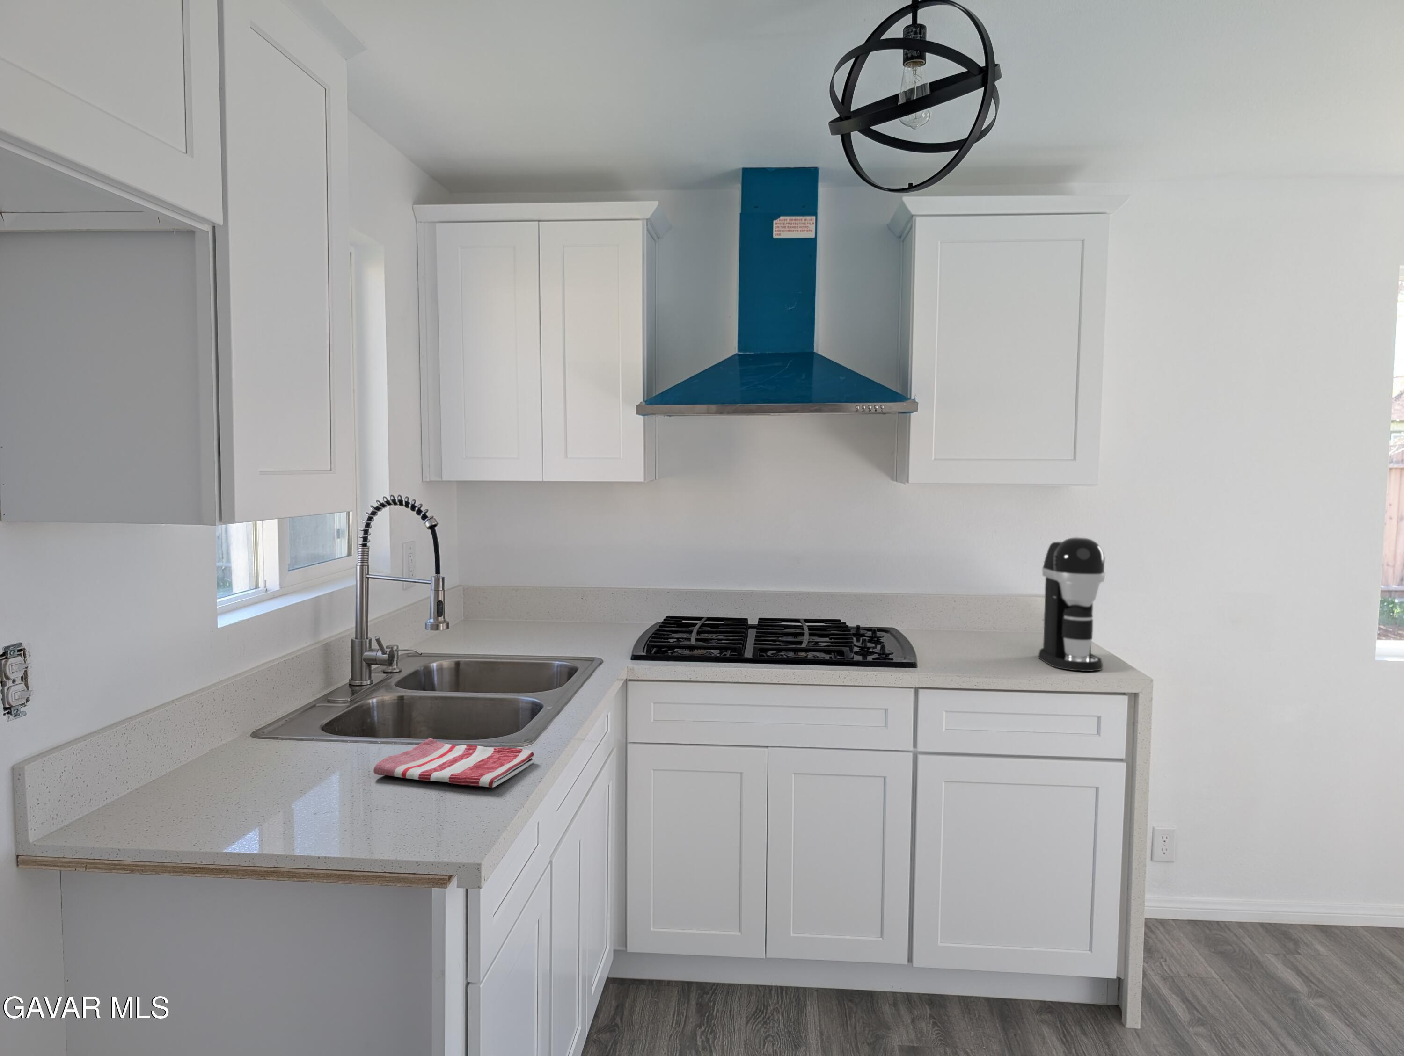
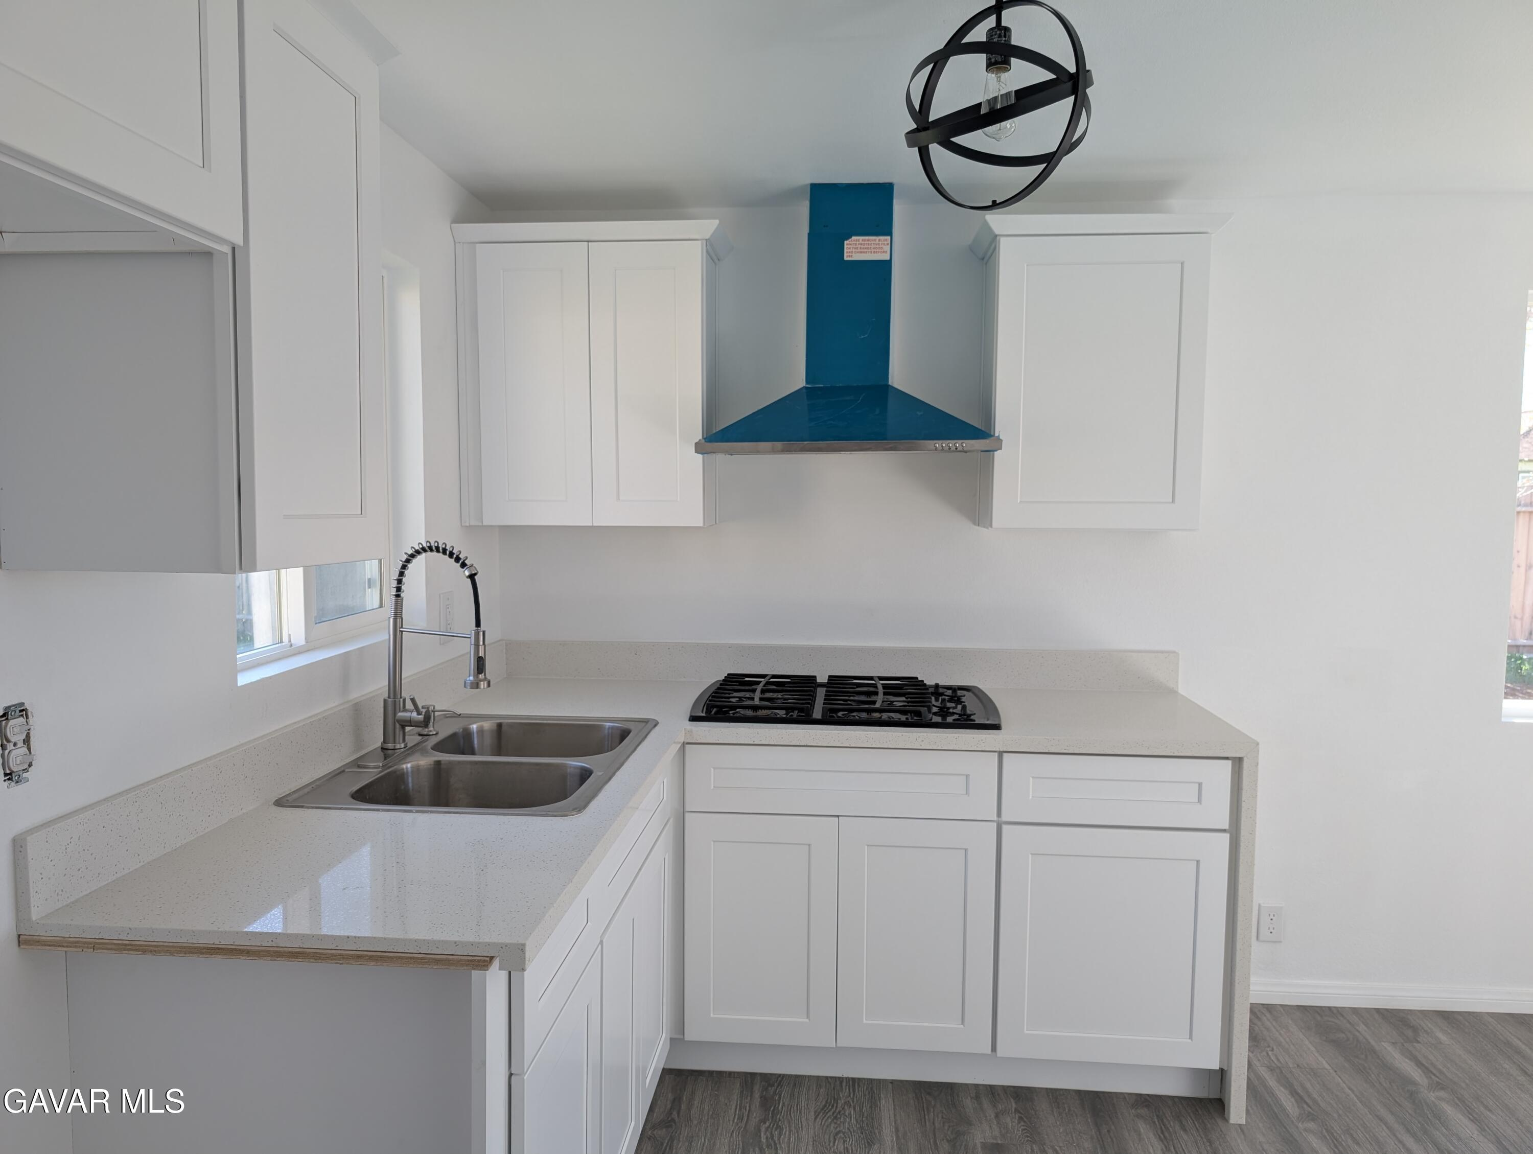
- coffee maker (1072, 600)
- dish towel (457, 762)
